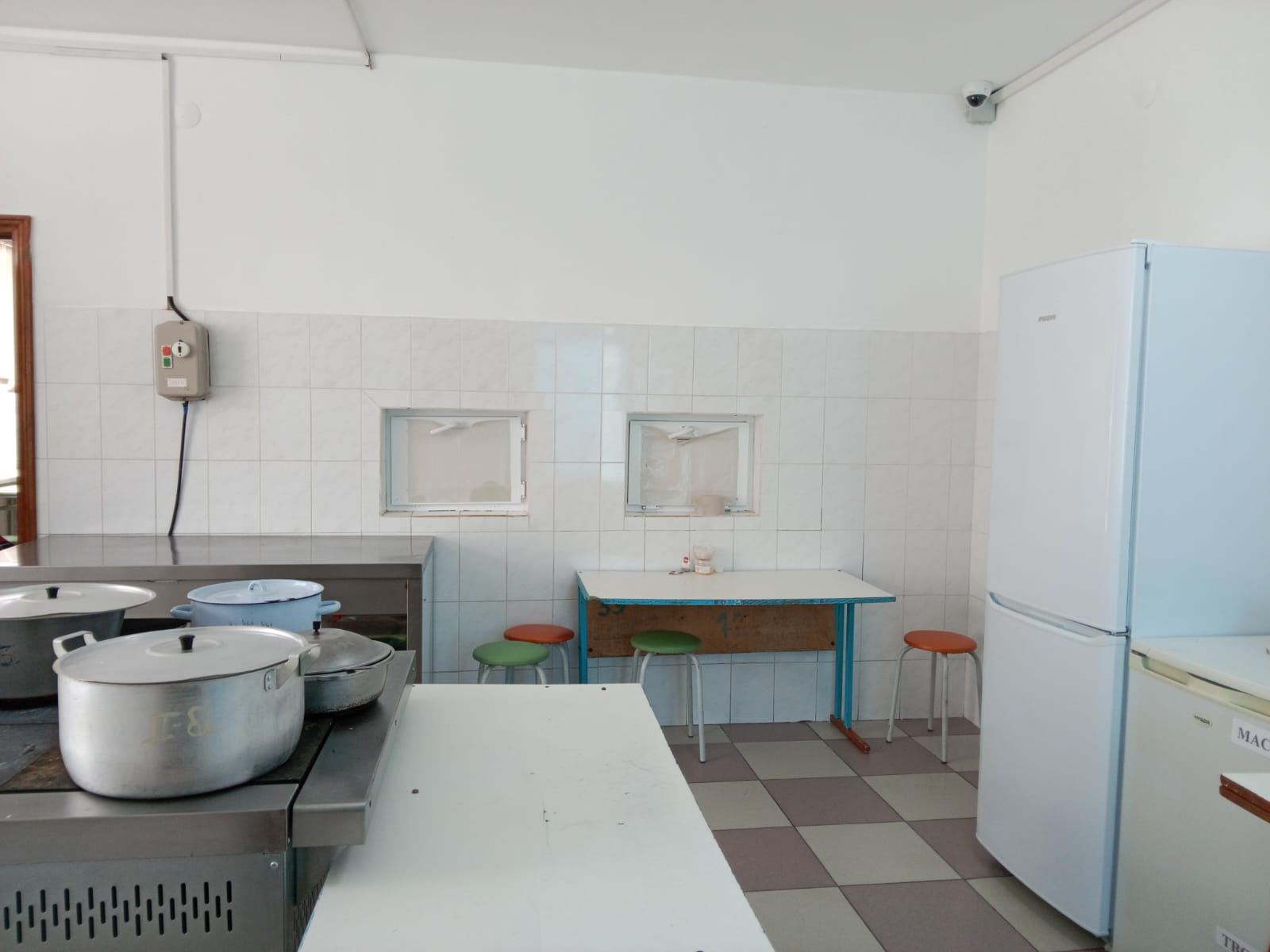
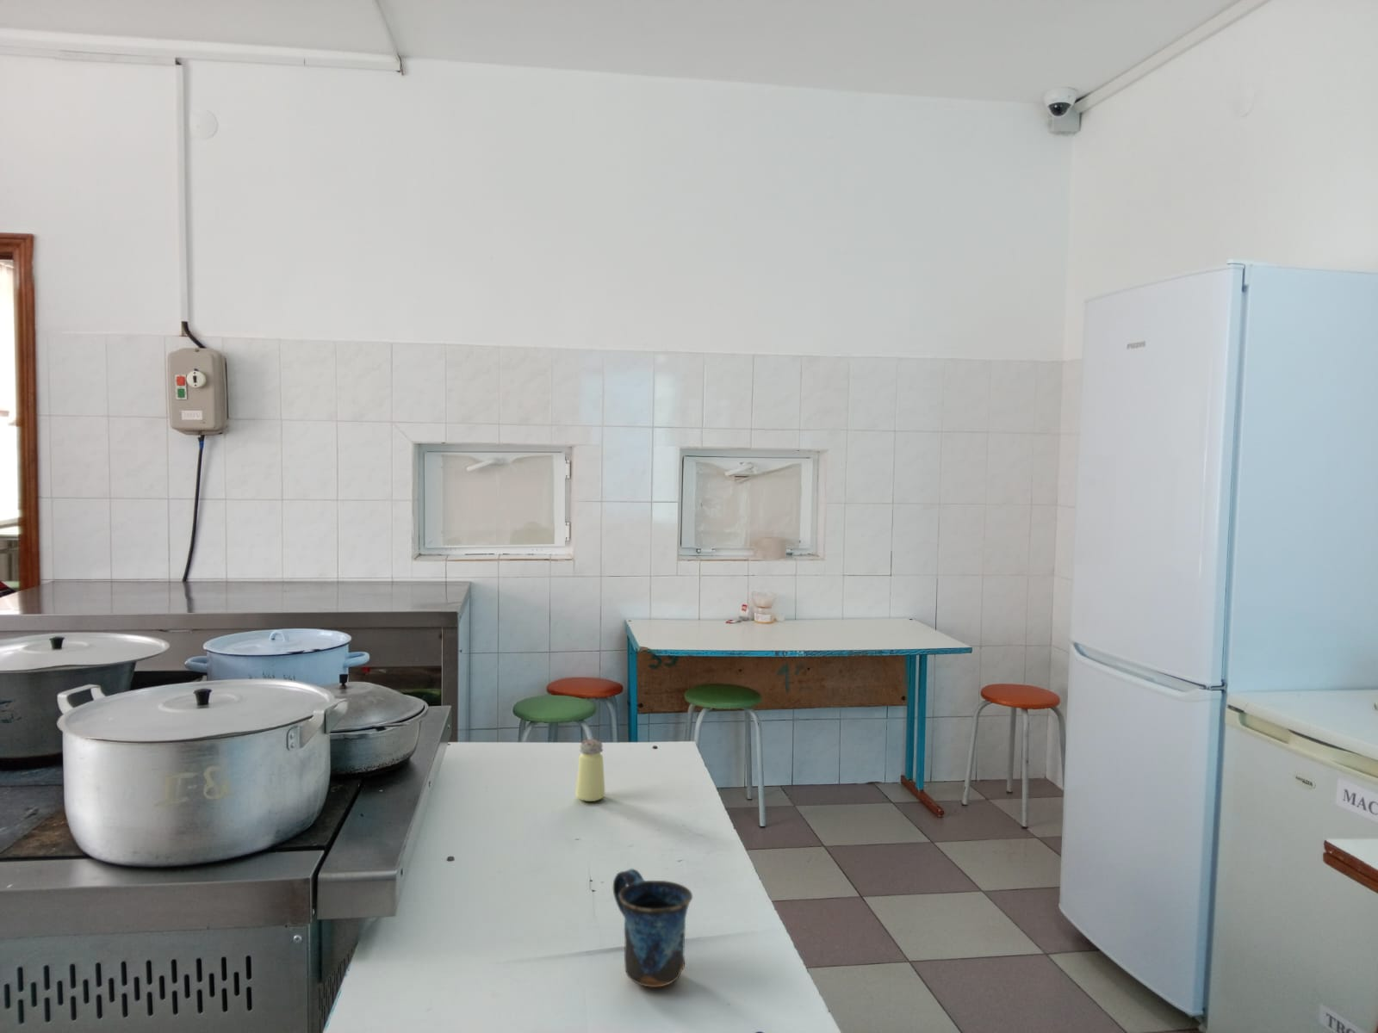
+ saltshaker (591, 768)
+ mug (652, 926)
